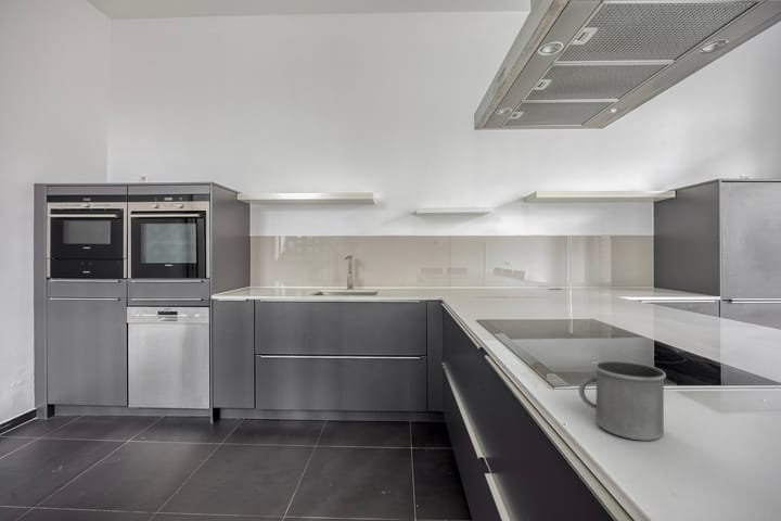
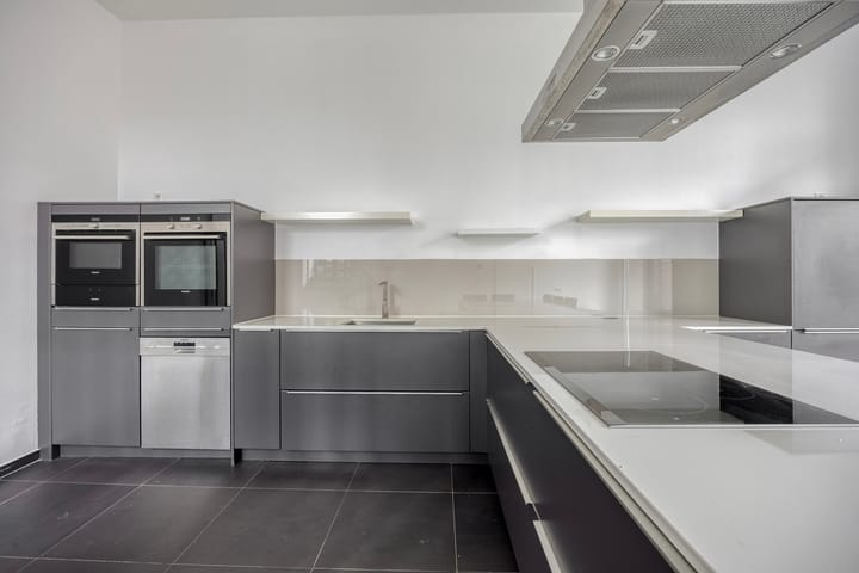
- mug (619, 396)
